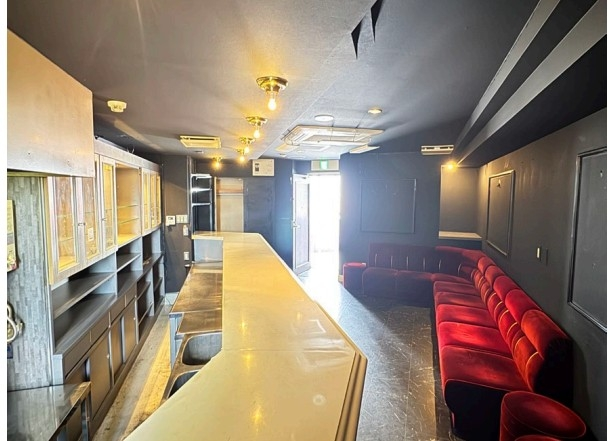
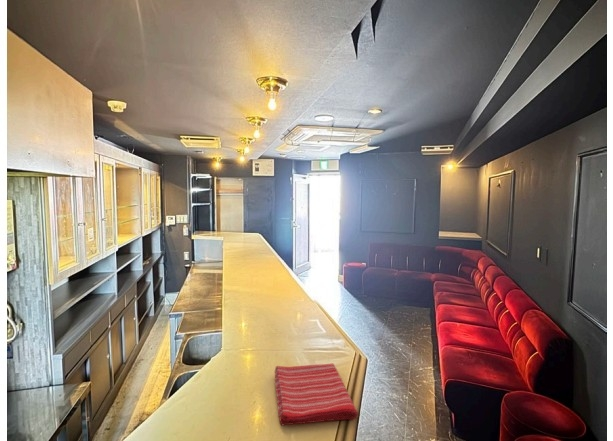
+ dish towel (311, 389)
